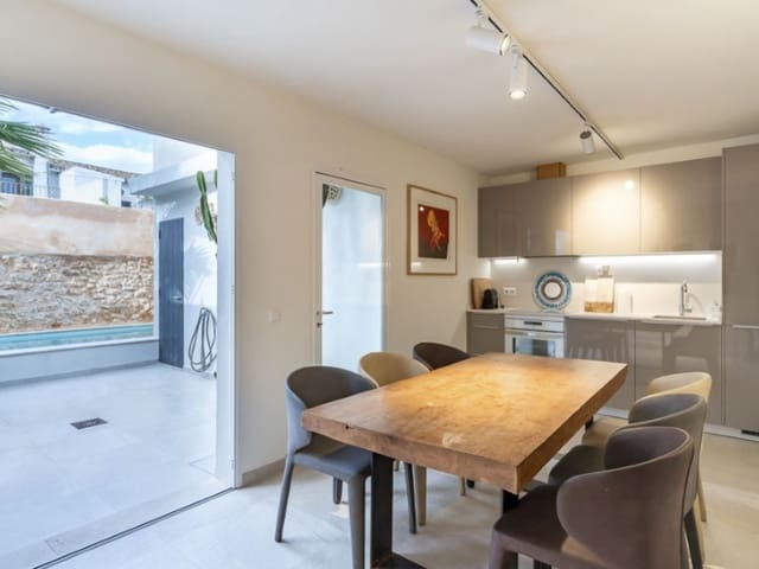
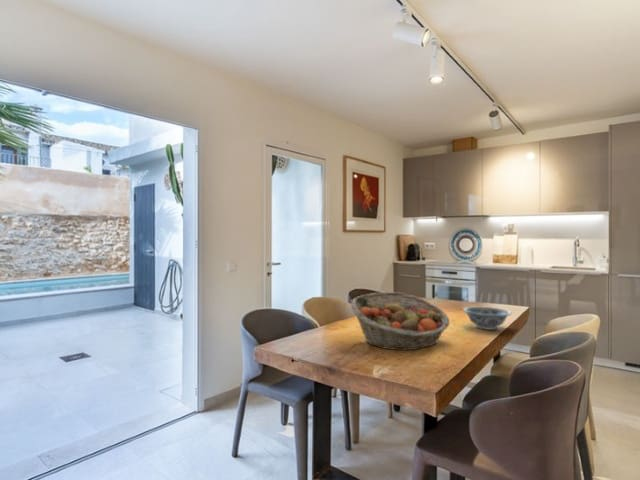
+ fruit basket (399, 318)
+ bowl (486, 319)
